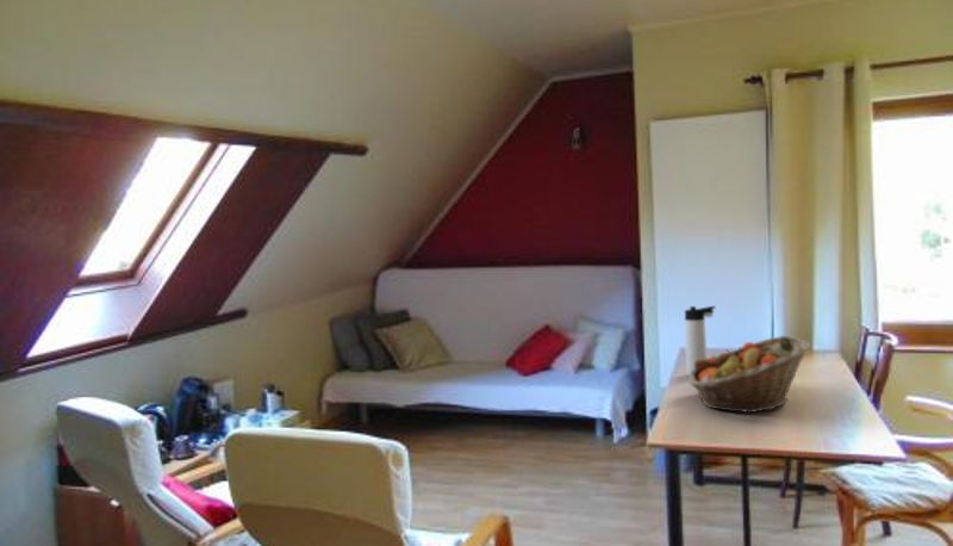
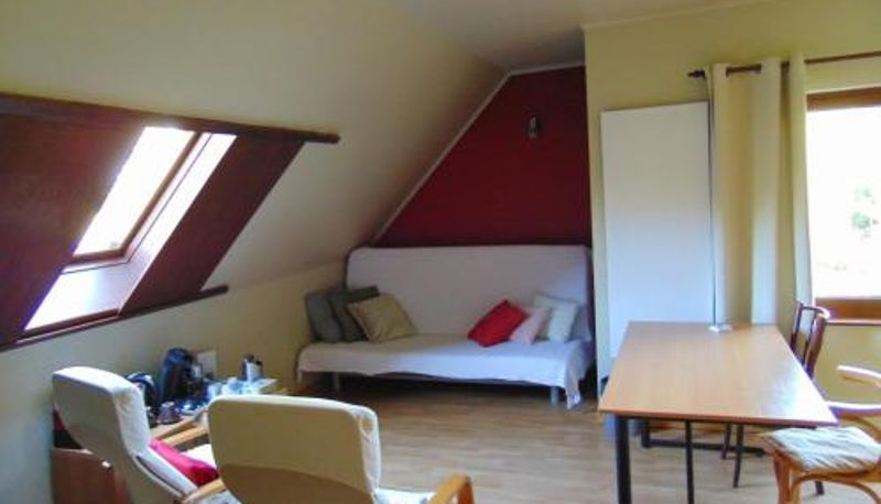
- thermos bottle (700, 341)
- fruit basket (747, 371)
